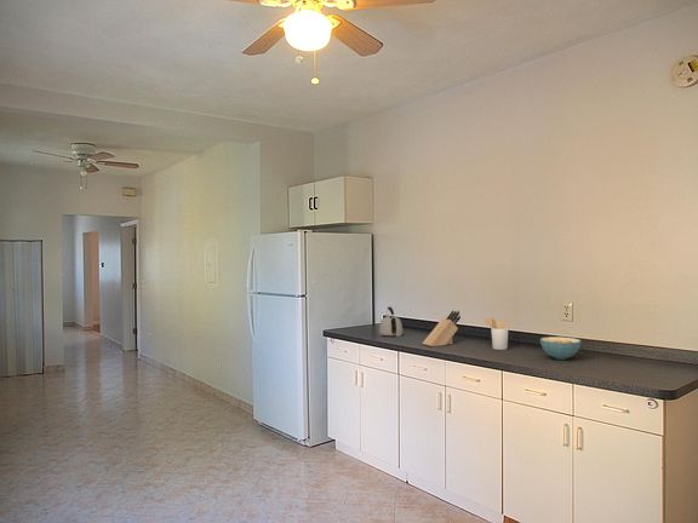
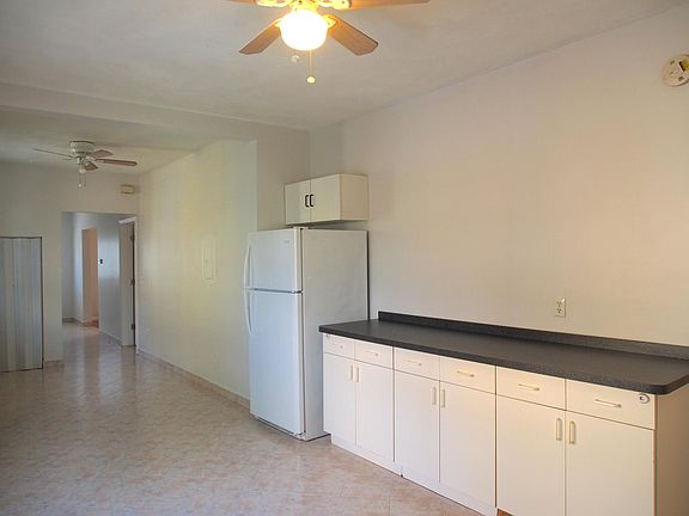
- cereal bowl (560, 349)
- kettle (390, 321)
- utensil holder (496, 332)
- knife block (442, 327)
